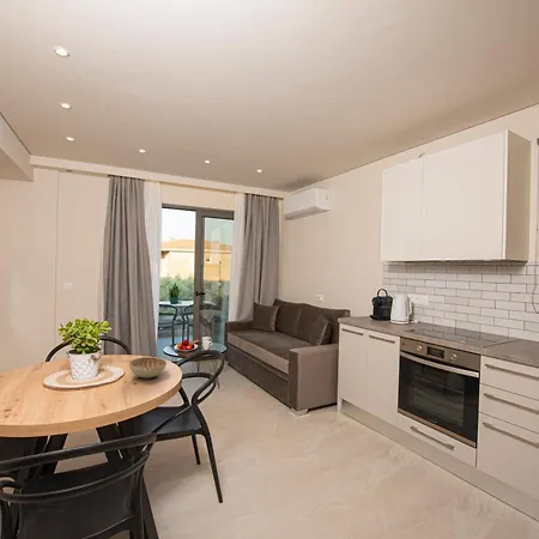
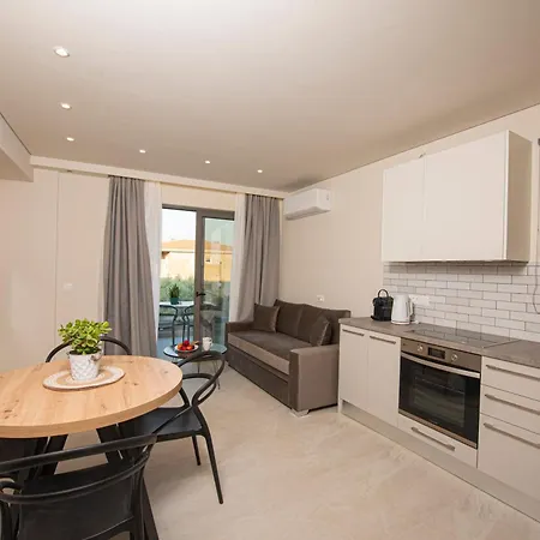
- decorative bowl (147, 368)
